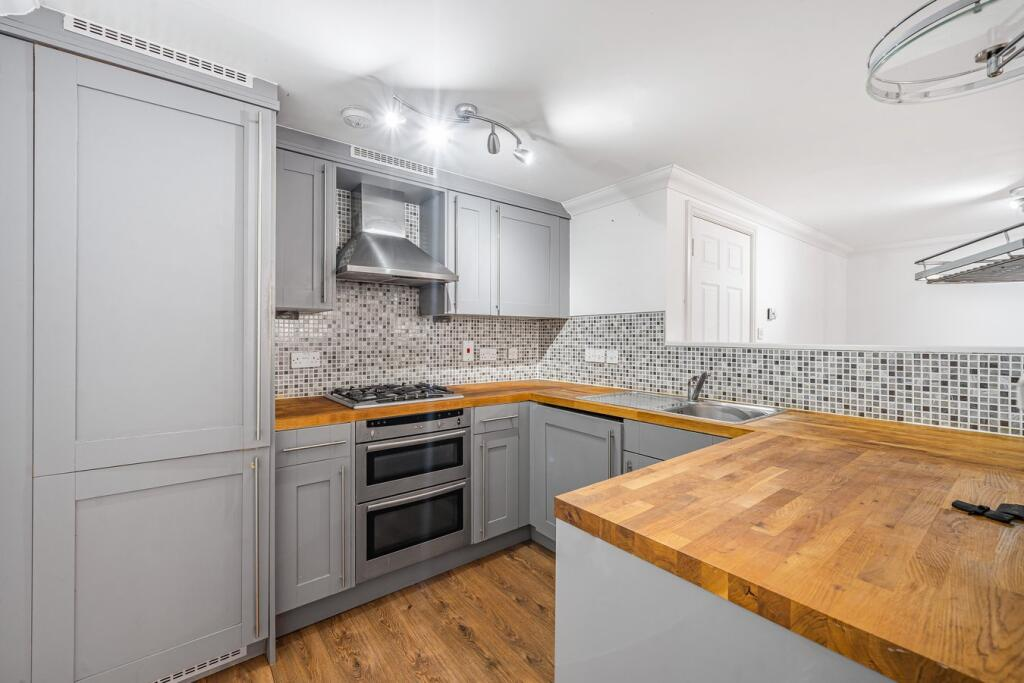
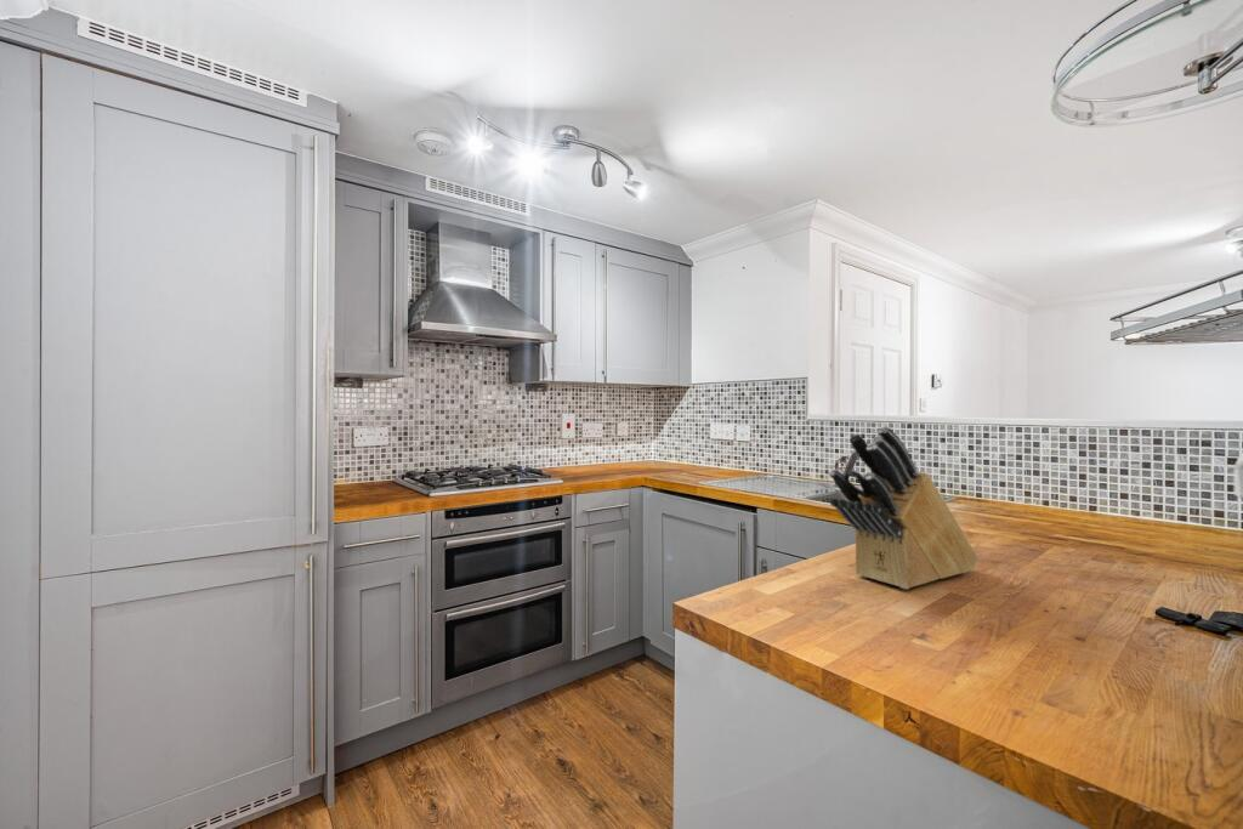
+ knife block (904, 501)
